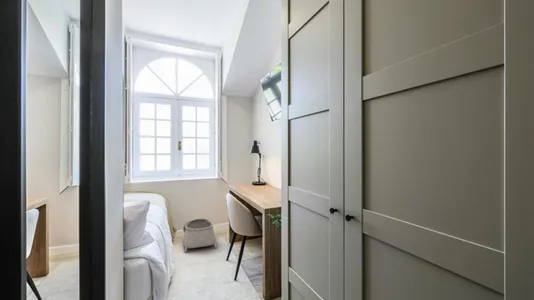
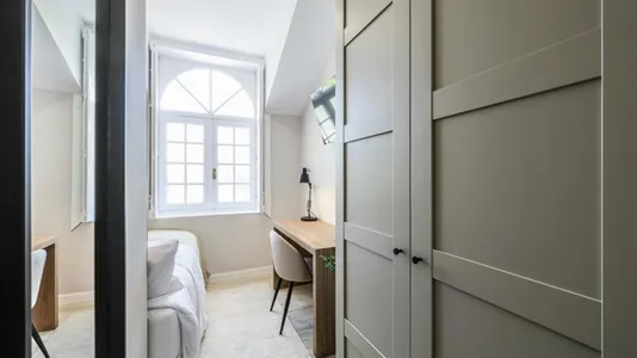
- basket (198, 230)
